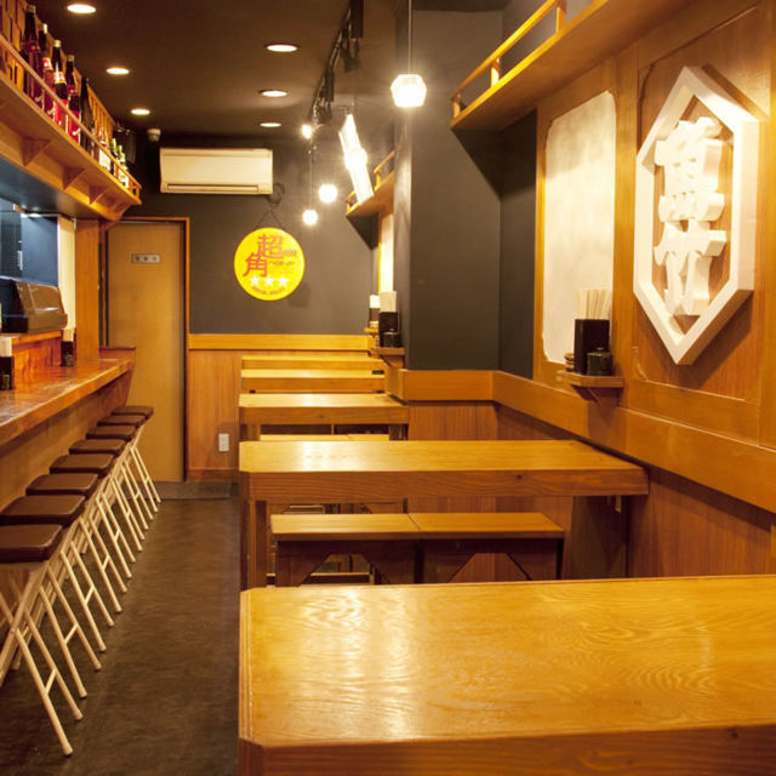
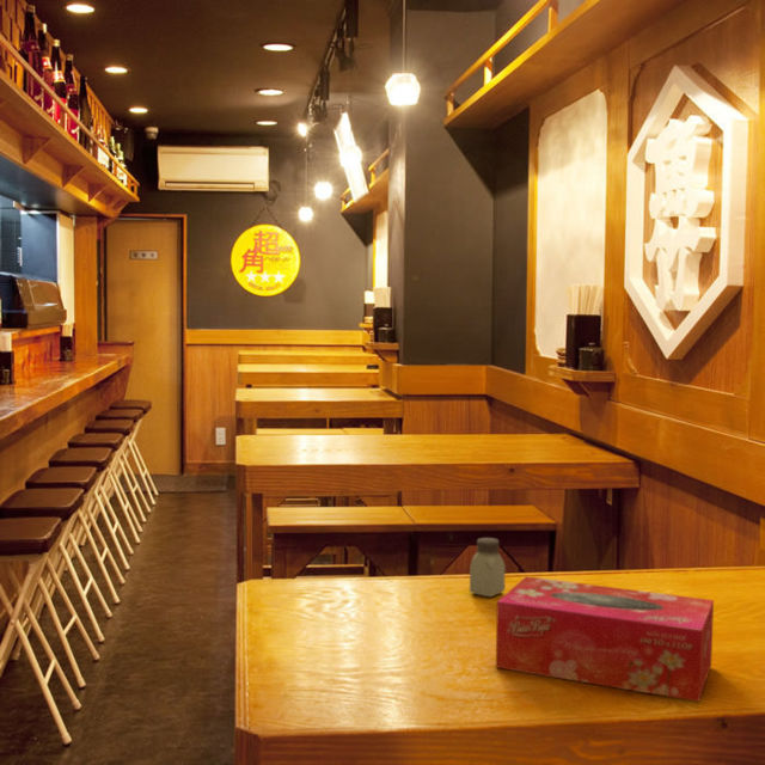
+ tissue box (605, 634)
+ saltshaker (486, 565)
